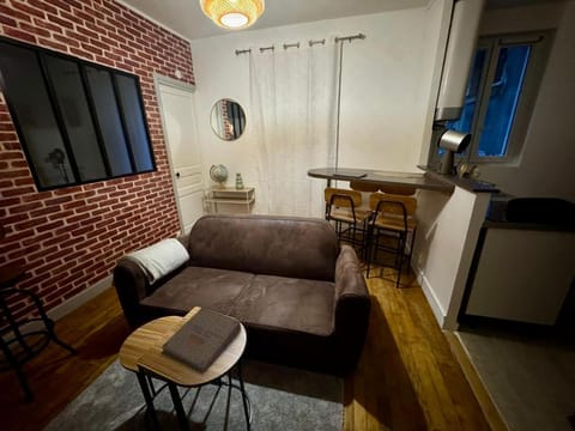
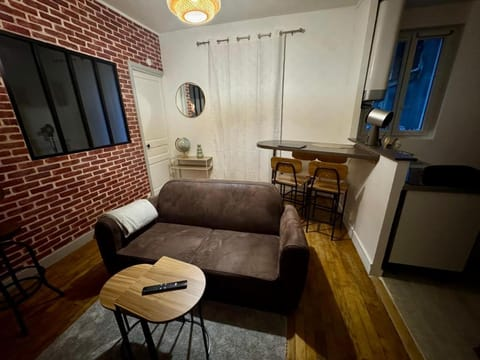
- pizza box (202, 334)
